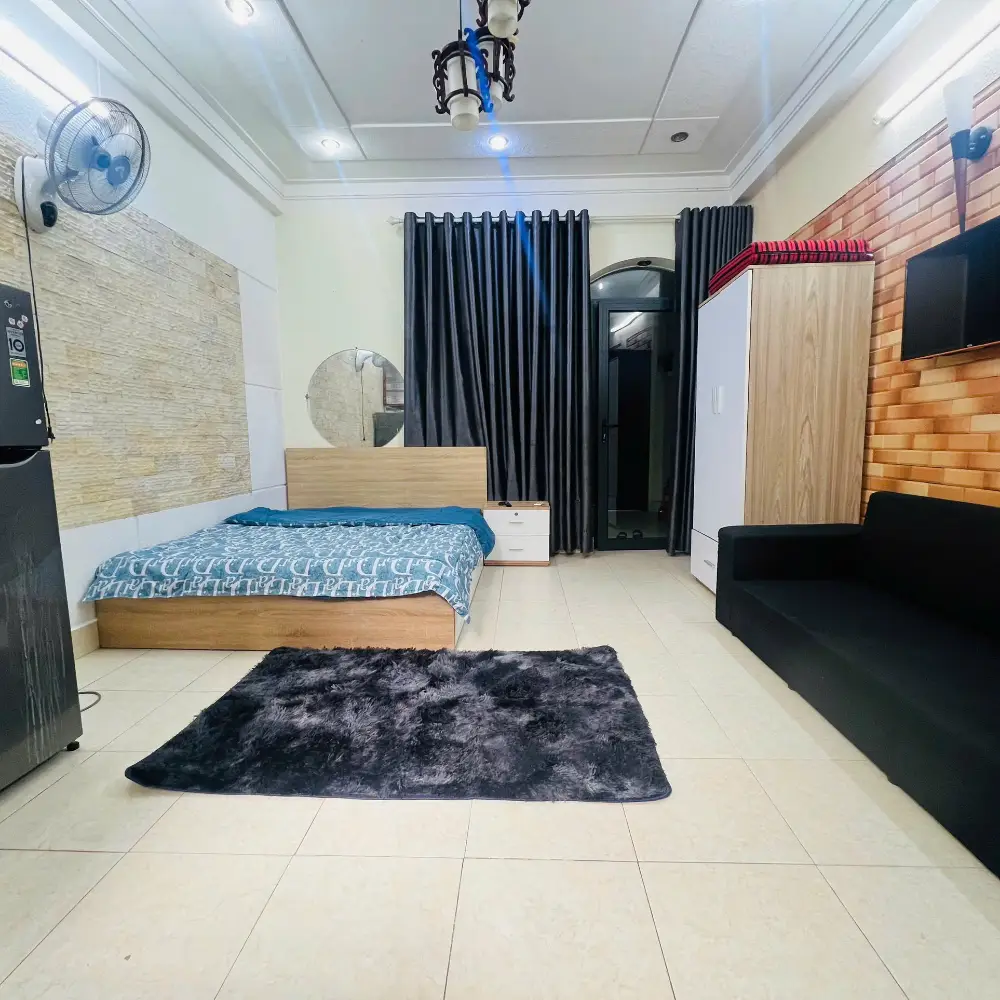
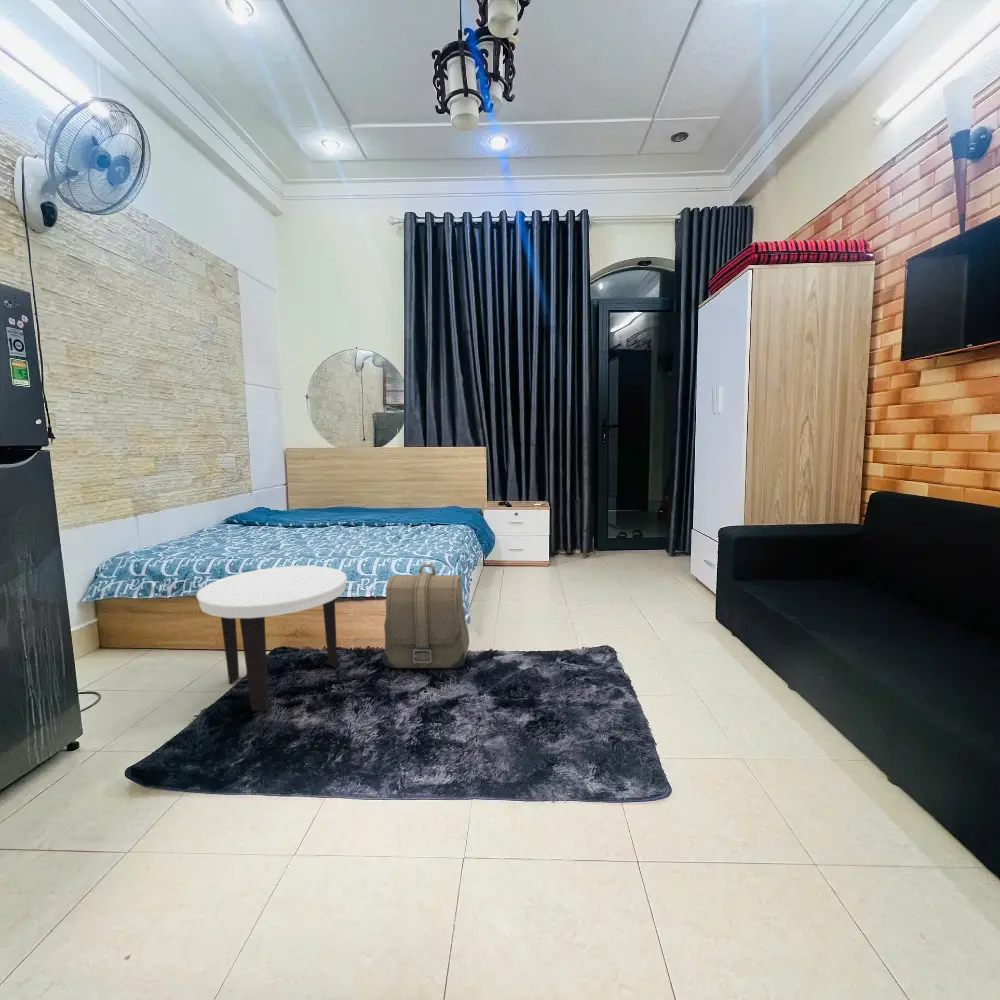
+ backpack (425, 616)
+ side table (265, 637)
